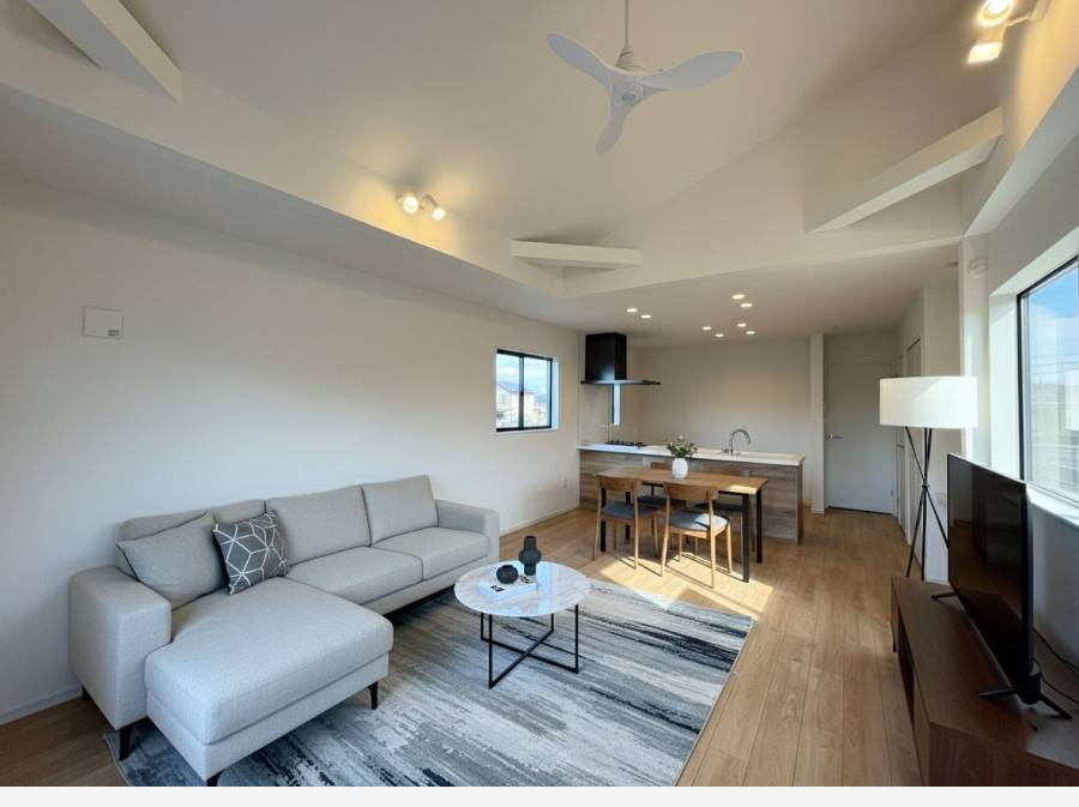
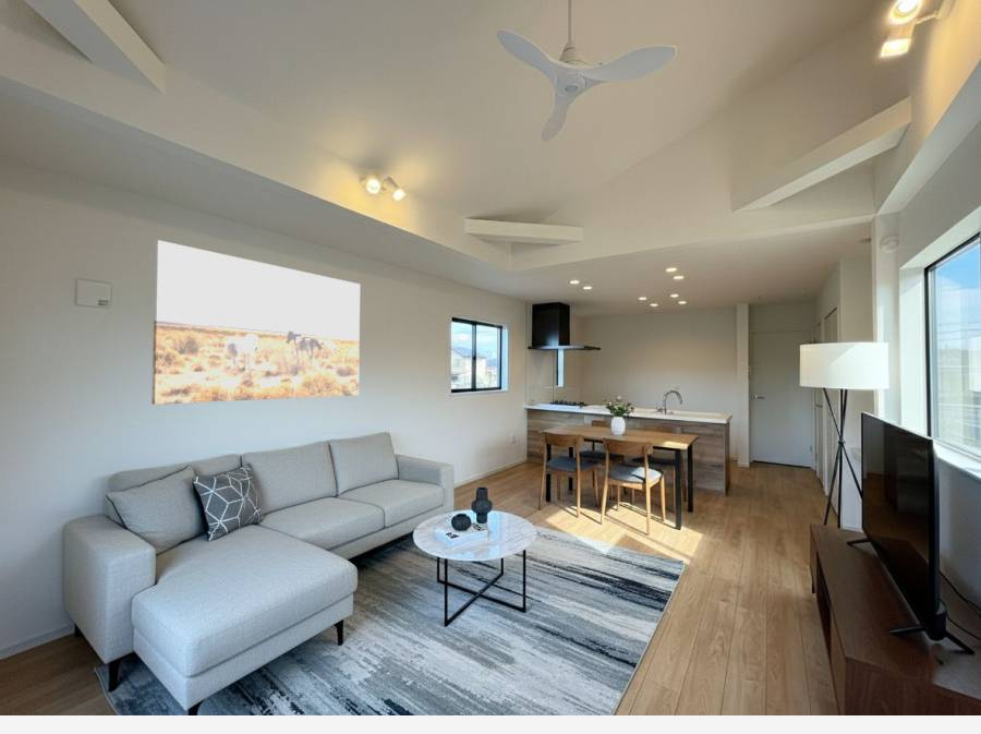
+ wall art (276, 332)
